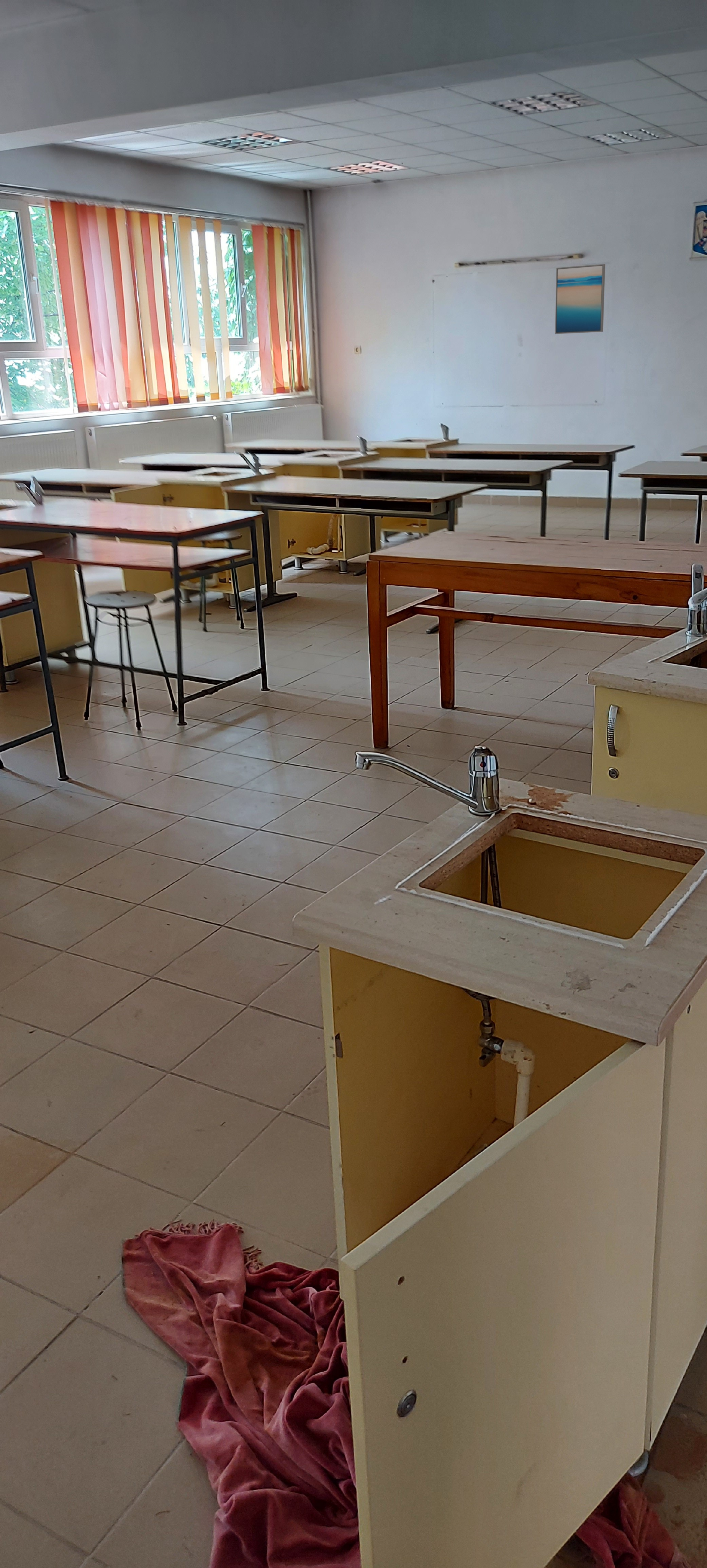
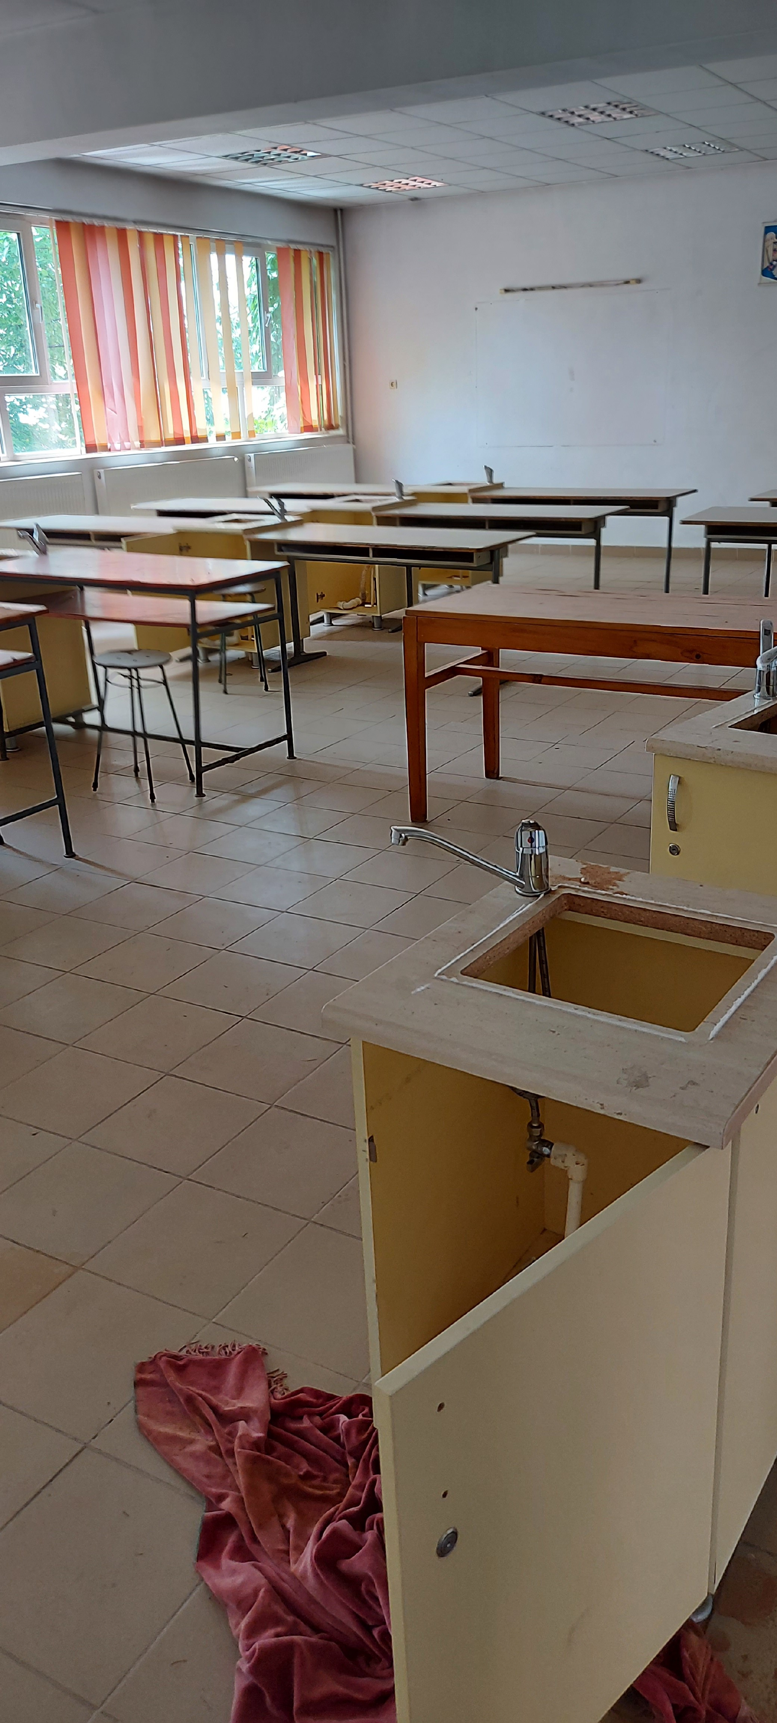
- wall art (579, 300)
